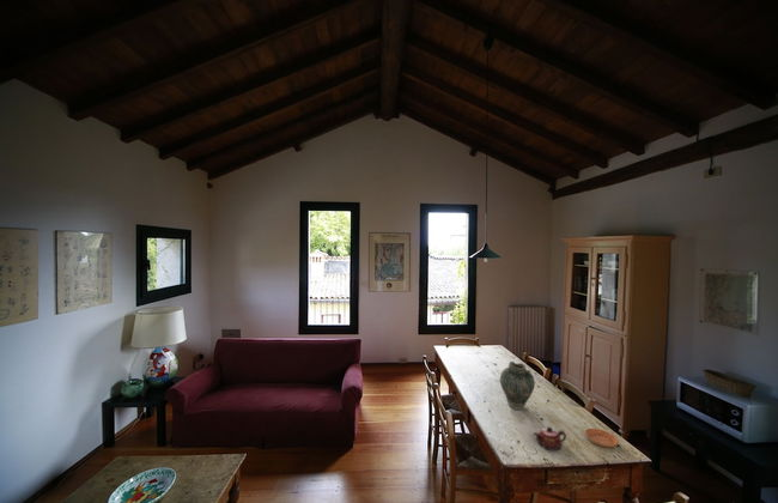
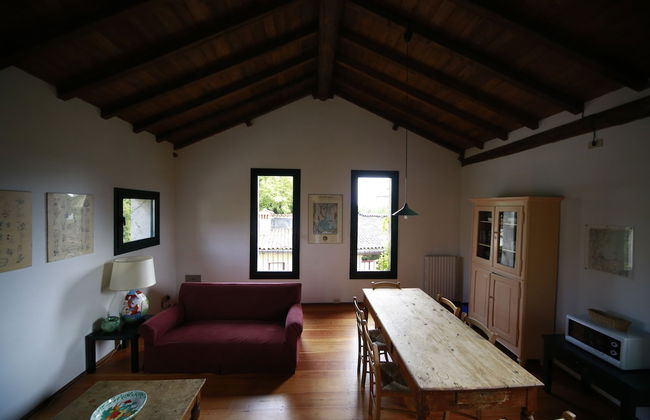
- vase (516, 384)
- teapot (549, 436)
- saucer (601, 438)
